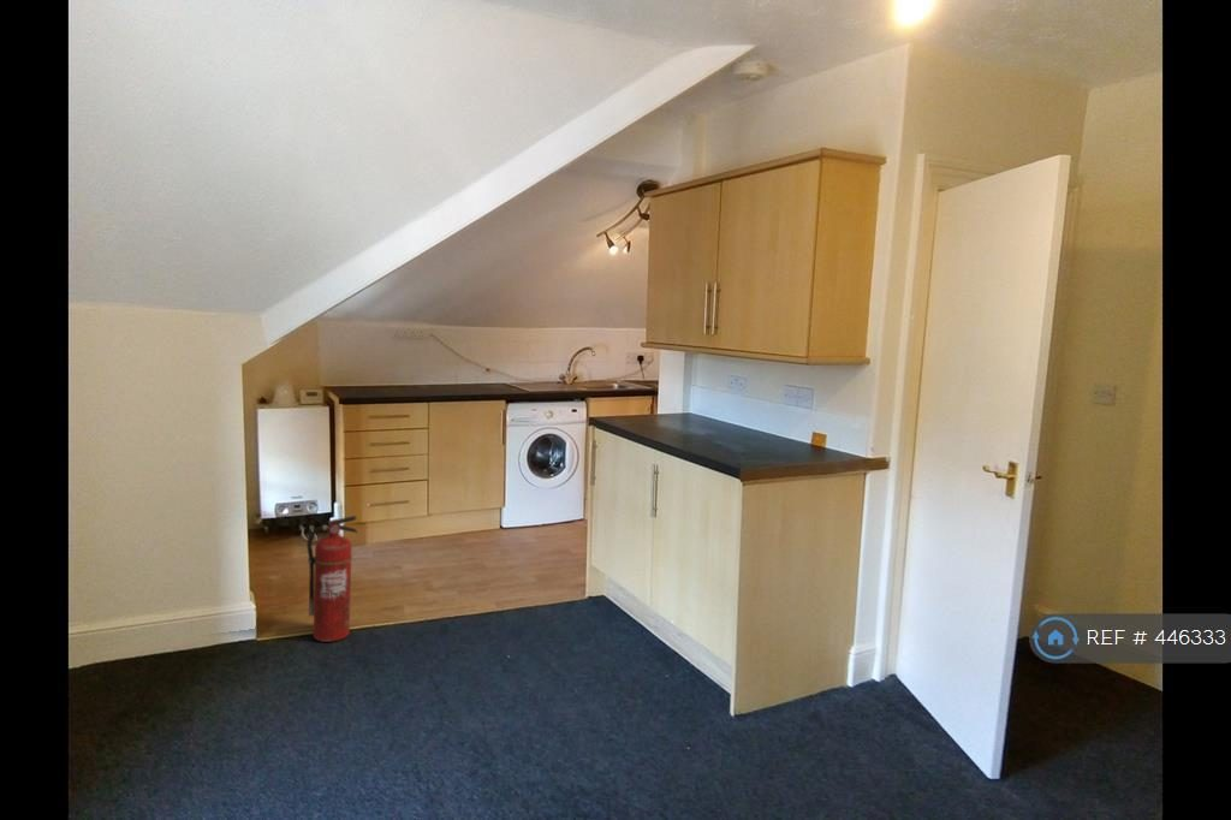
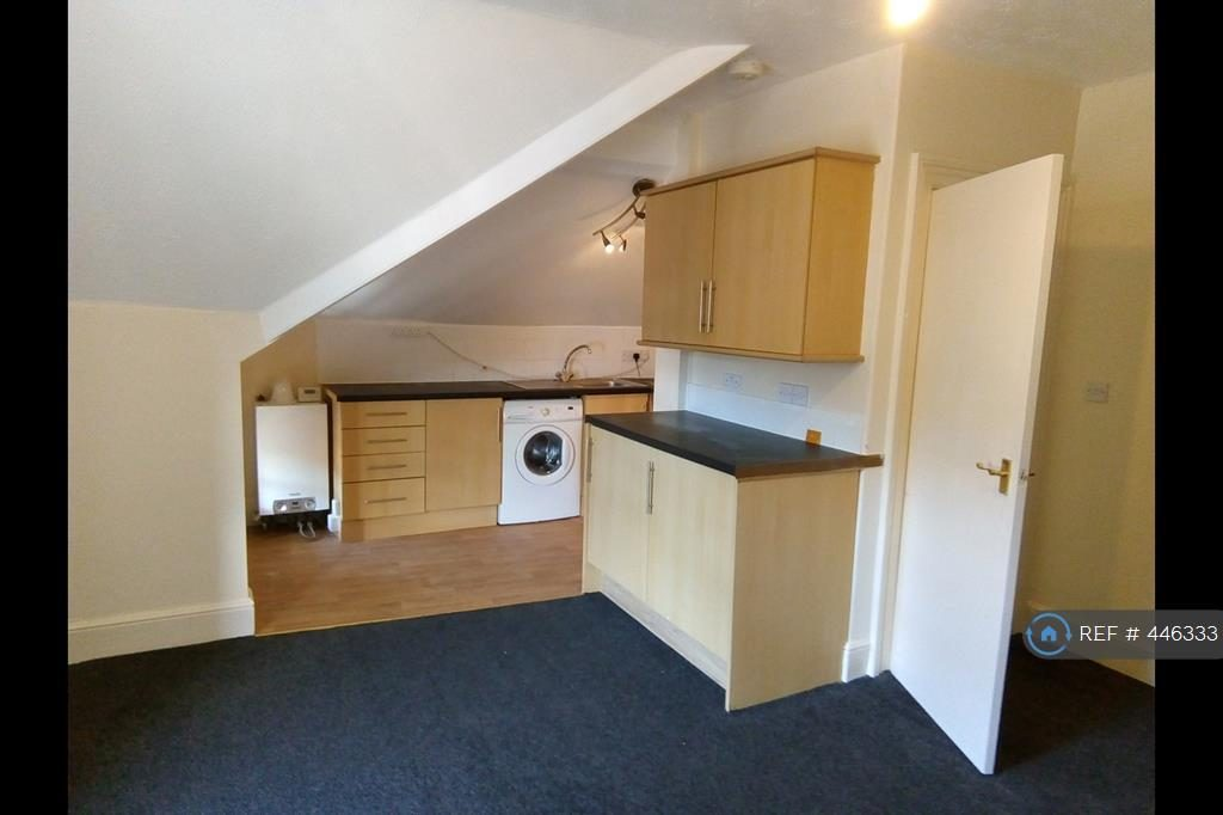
- fire extinguisher (332, 576)
